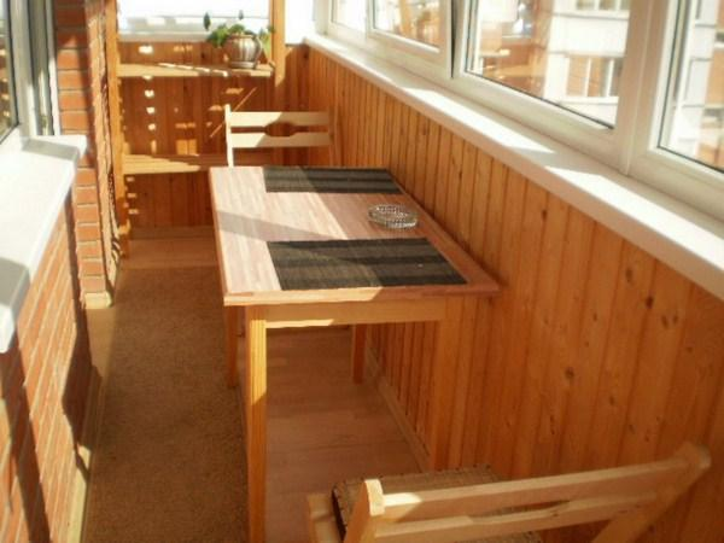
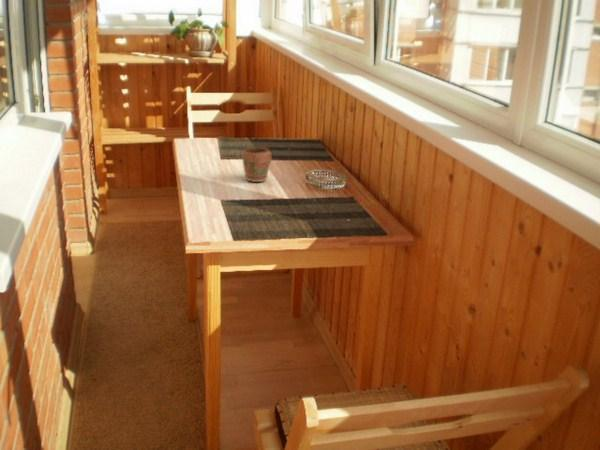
+ mug (258, 164)
